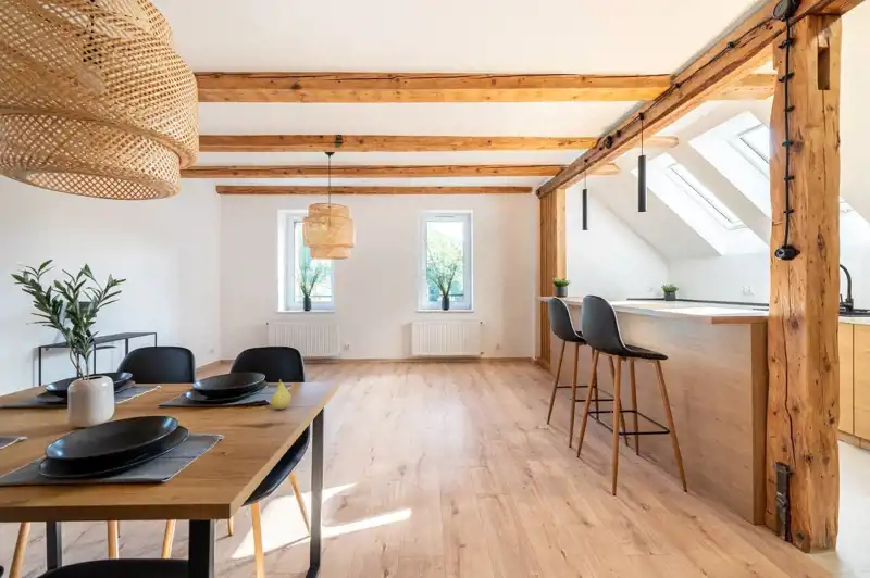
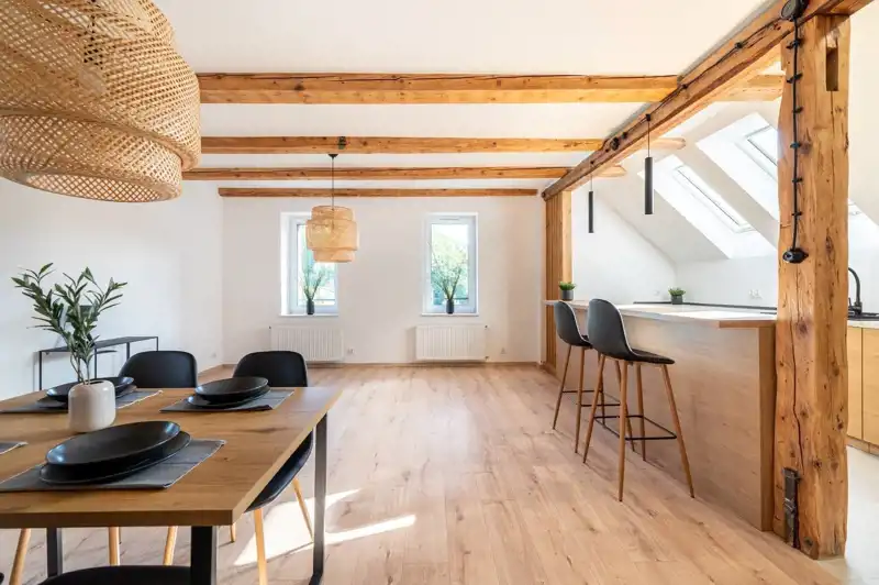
- fruit (281, 392)
